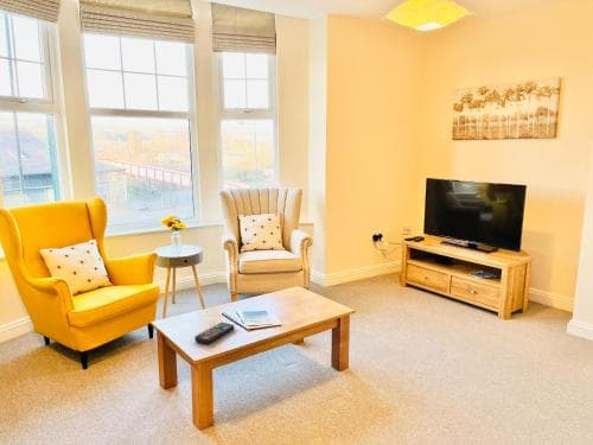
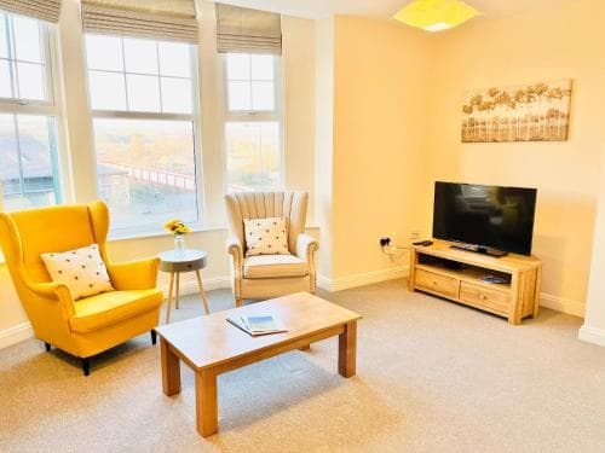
- remote control (215, 332)
